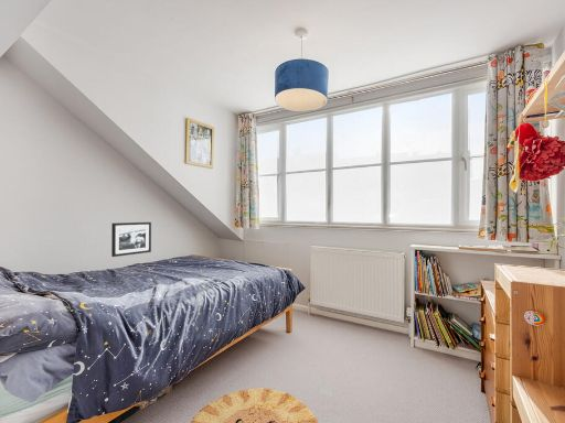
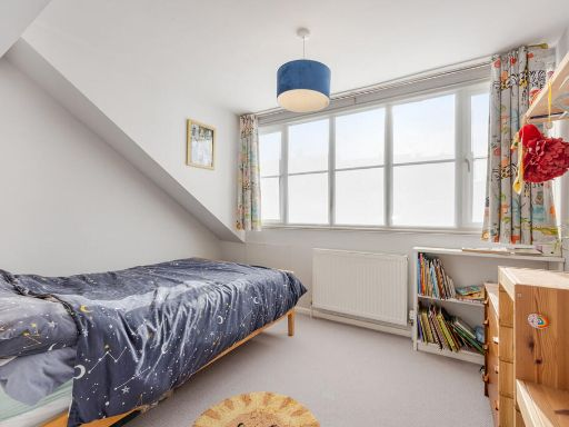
- picture frame (132, 238)
